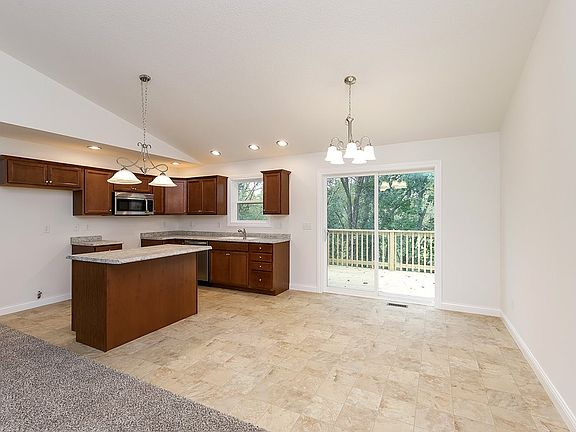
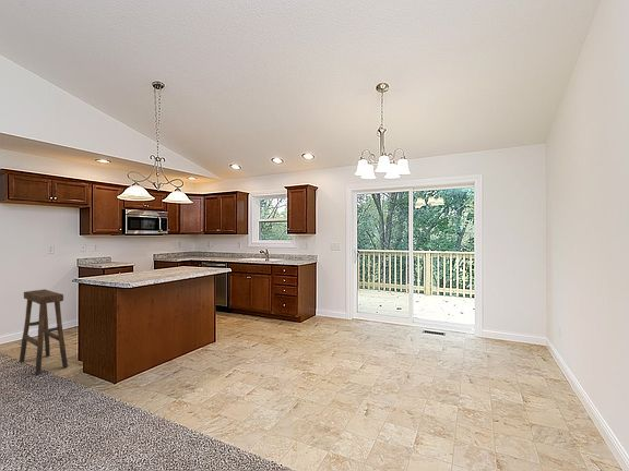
+ stool (43, 328)
